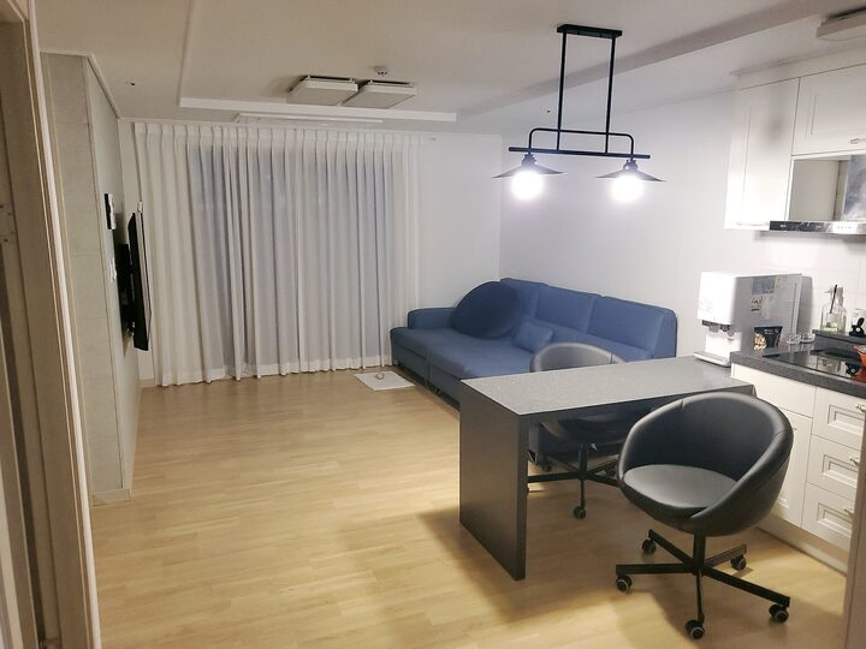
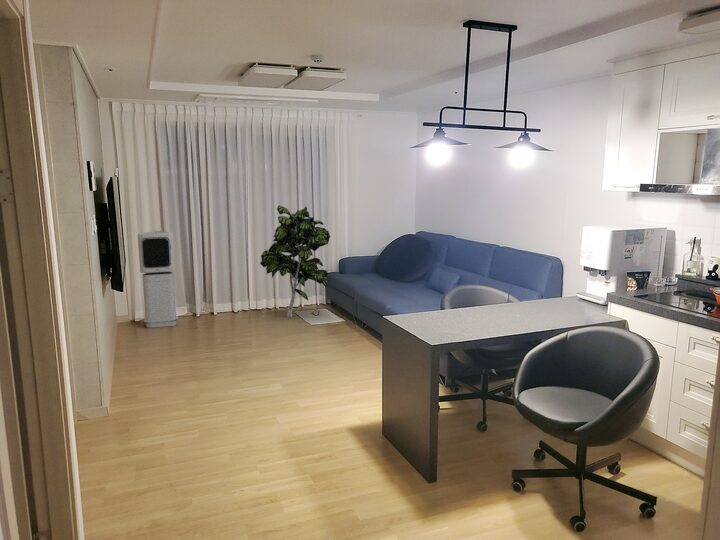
+ air purifier (158, 278)
+ indoor plant (293, 261)
